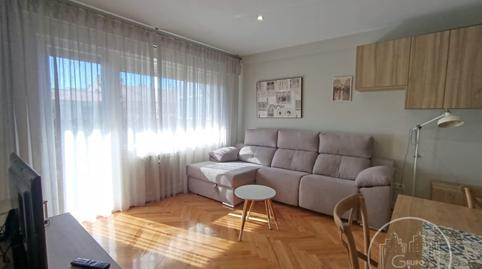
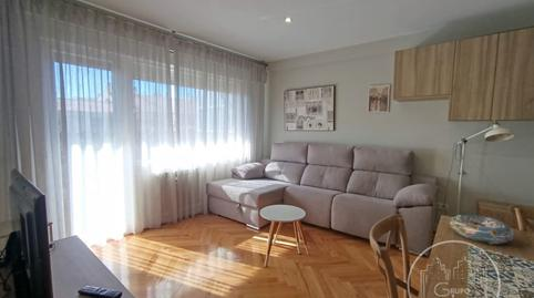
+ decorative bowl (480, 227)
